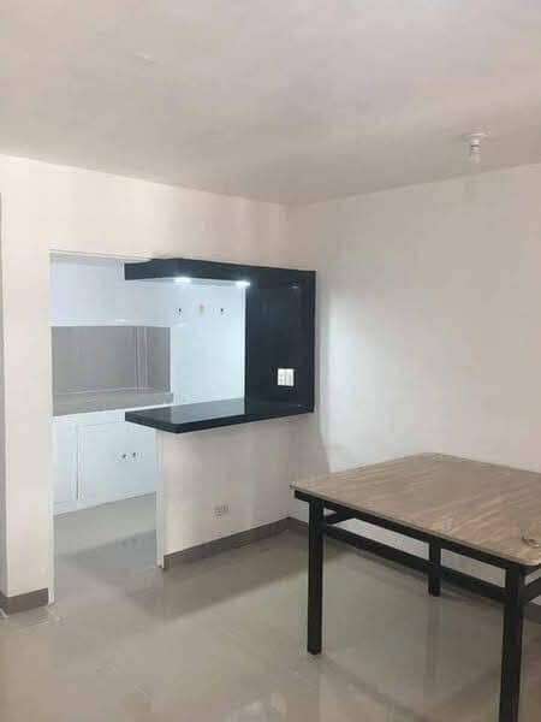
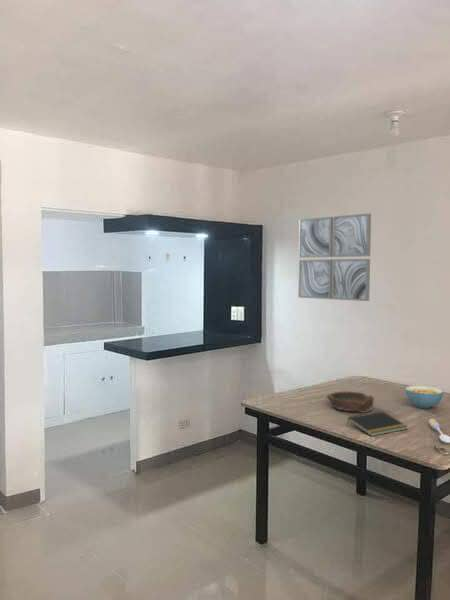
+ notepad (377, 423)
+ bowl (352, 401)
+ cereal bowl (423, 398)
+ wall art (332, 259)
+ spoon (439, 430)
